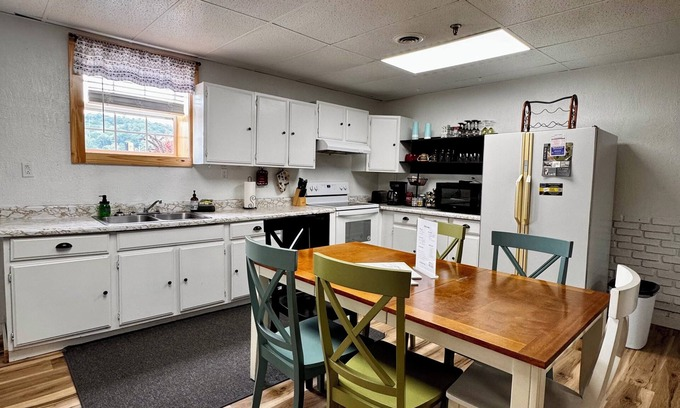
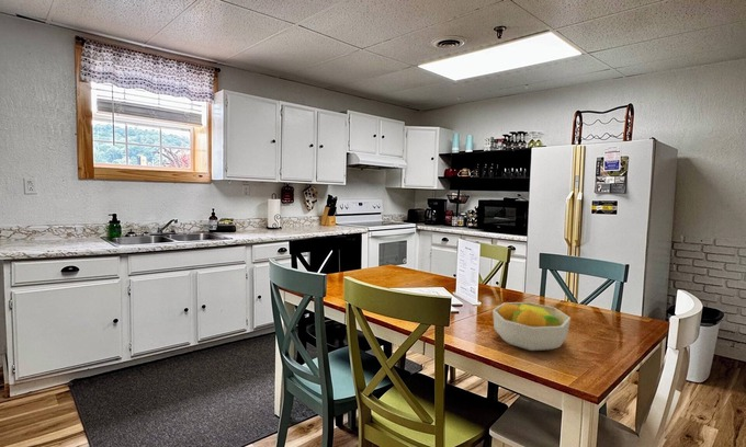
+ fruit bowl (530, 320)
